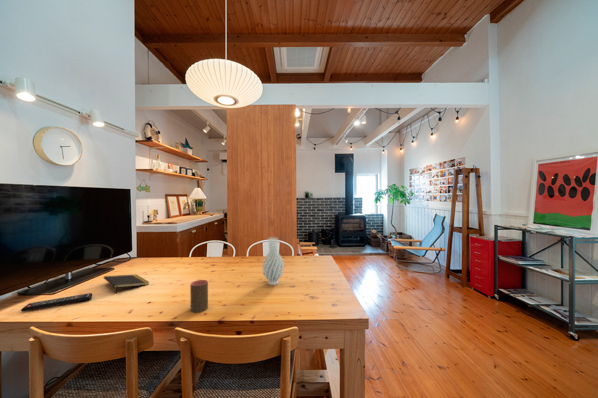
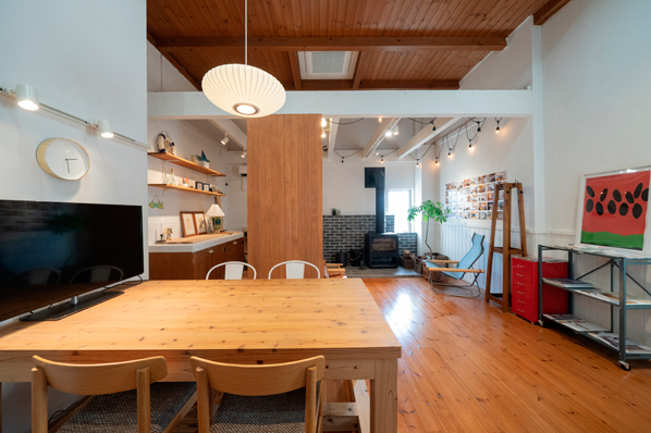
- cup (199, 295)
- remote control (59, 301)
- vase (273, 260)
- notepad (126, 280)
